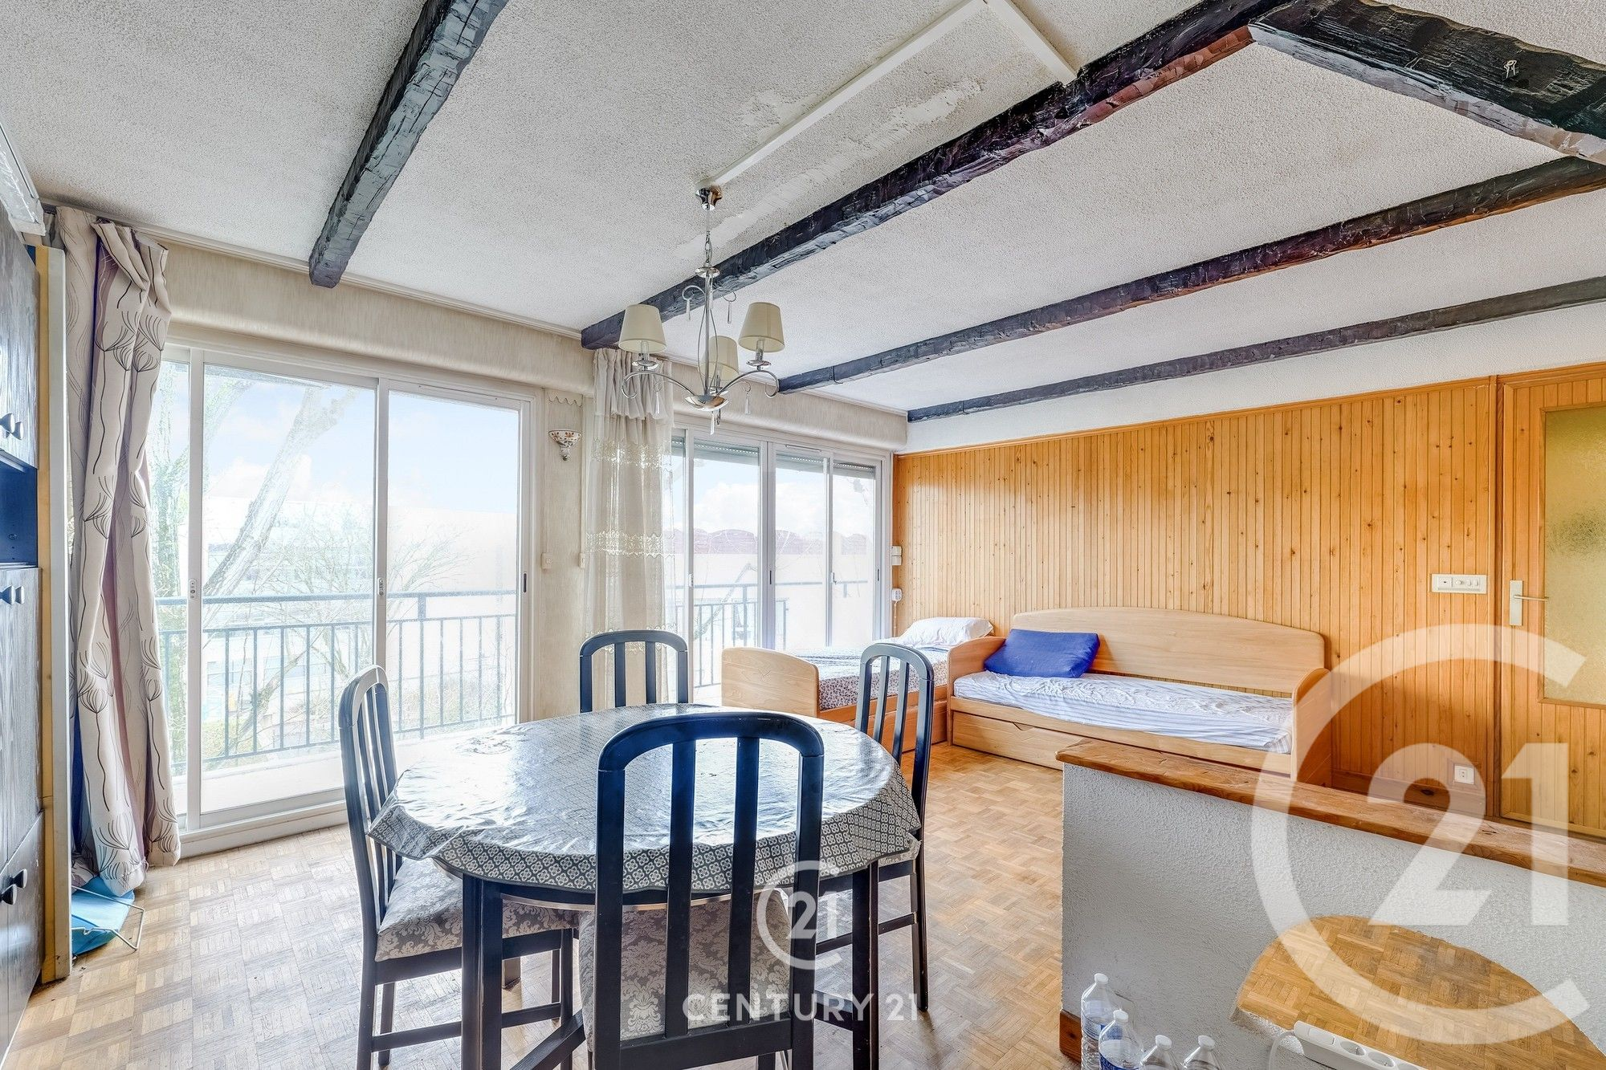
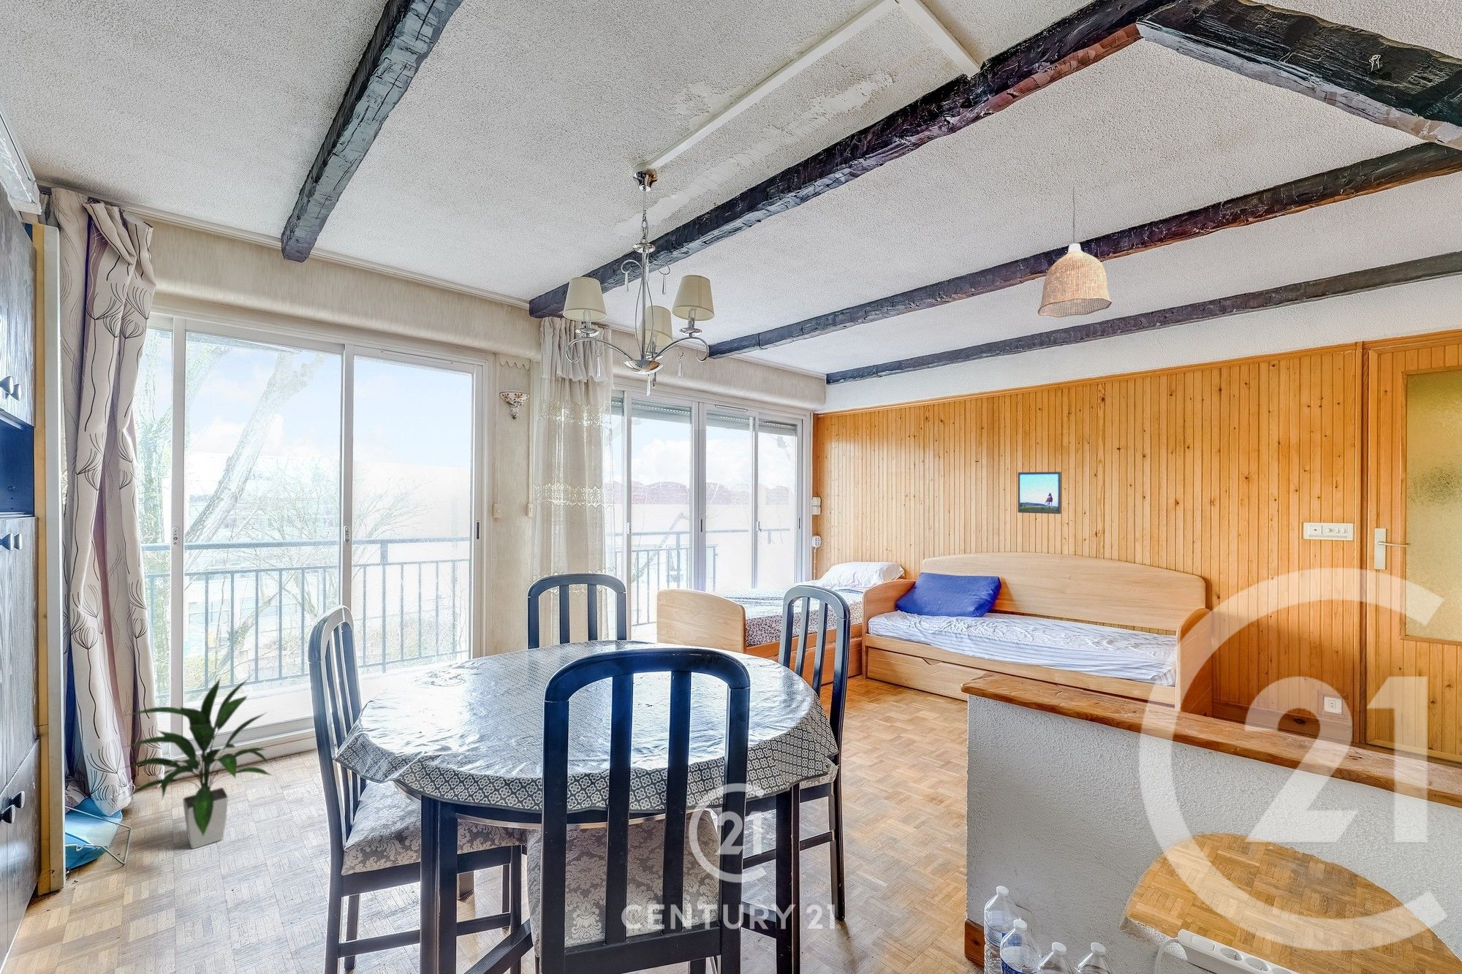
+ pendant lamp (1074, 247)
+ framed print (1039, 492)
+ indoor plant (202, 763)
